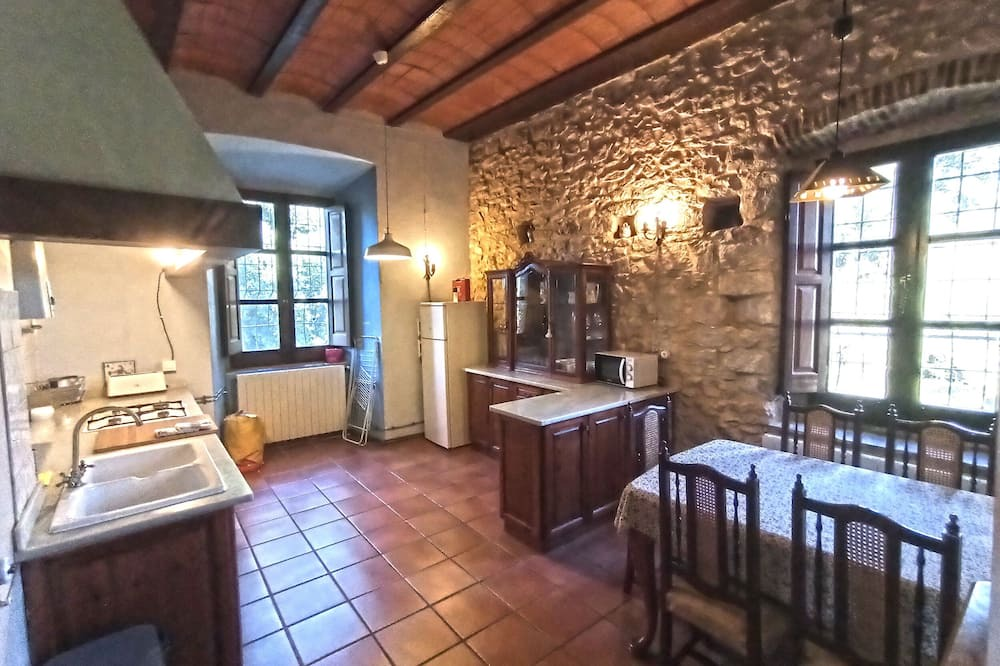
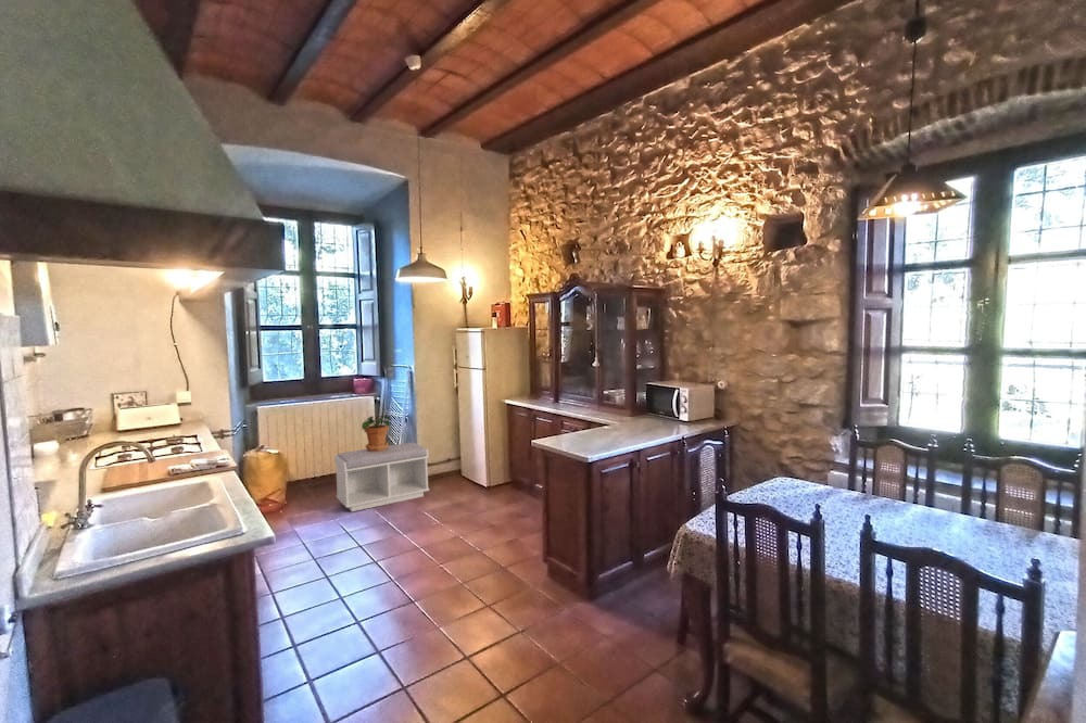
+ potted plant (372, 433)
+ bench (382, 474)
